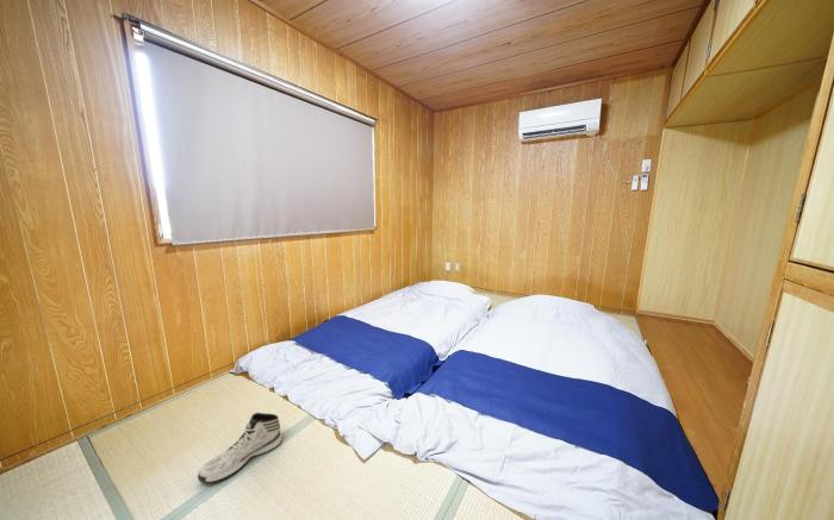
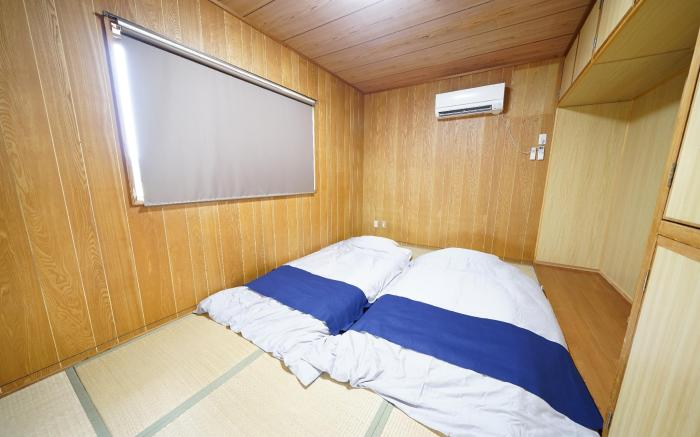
- sneaker (241, 439)
